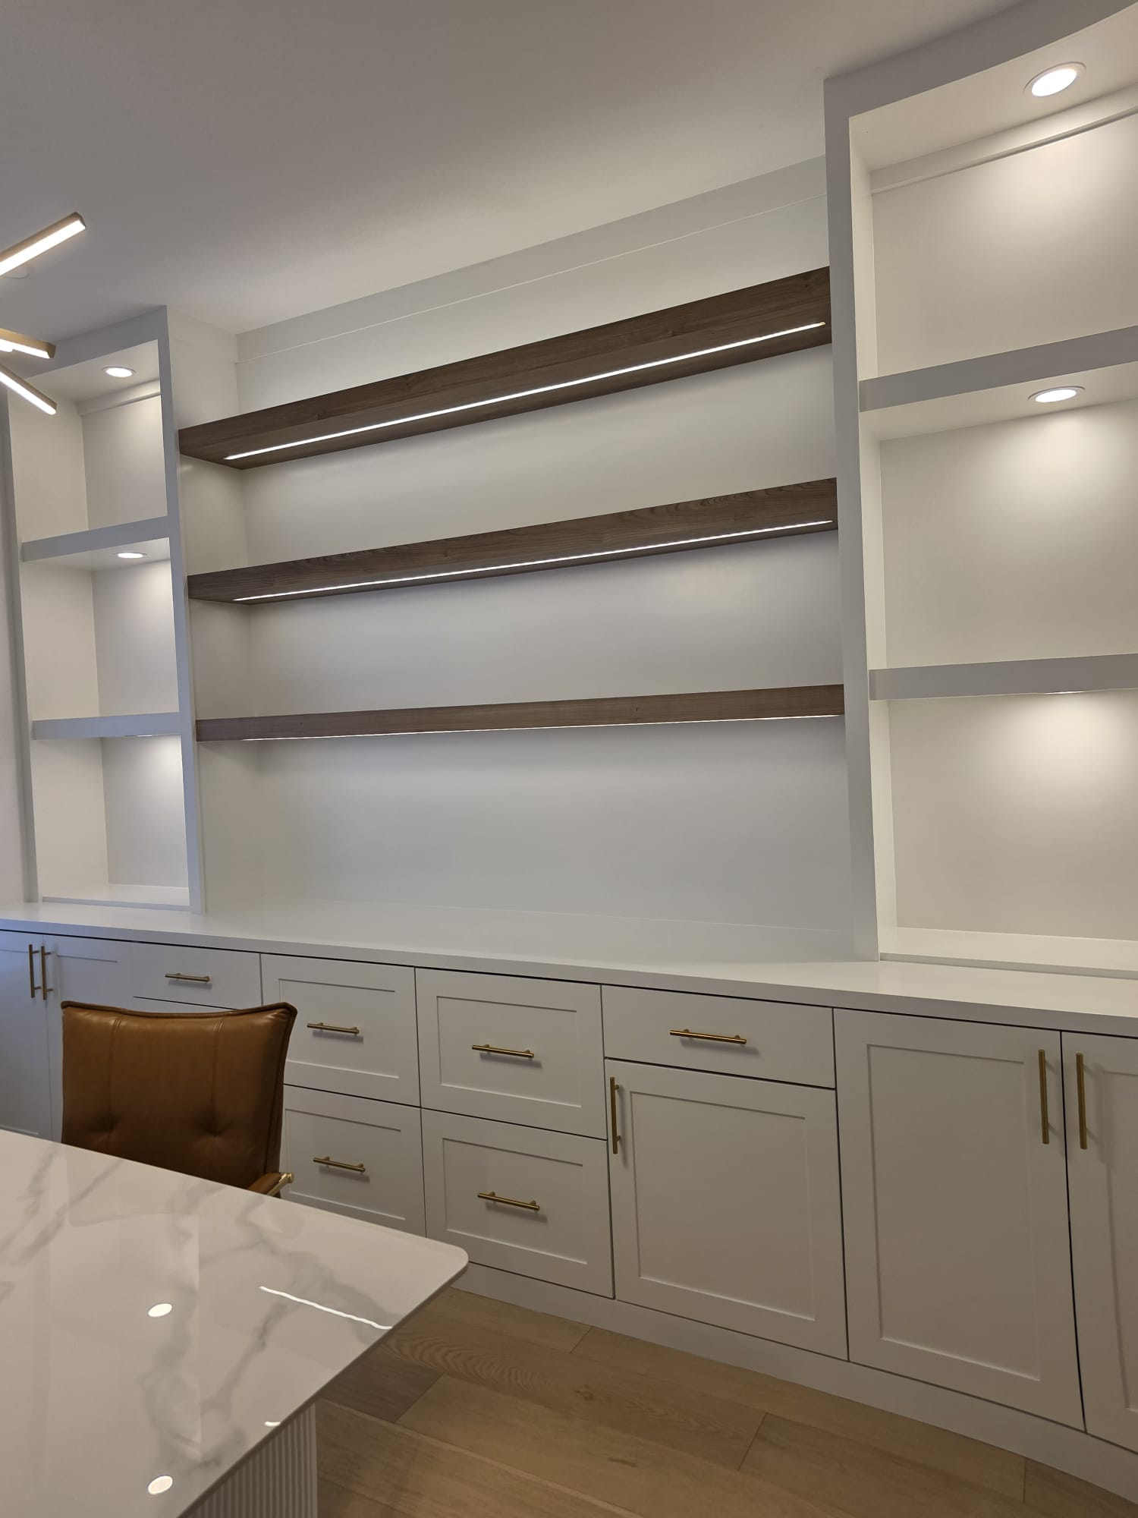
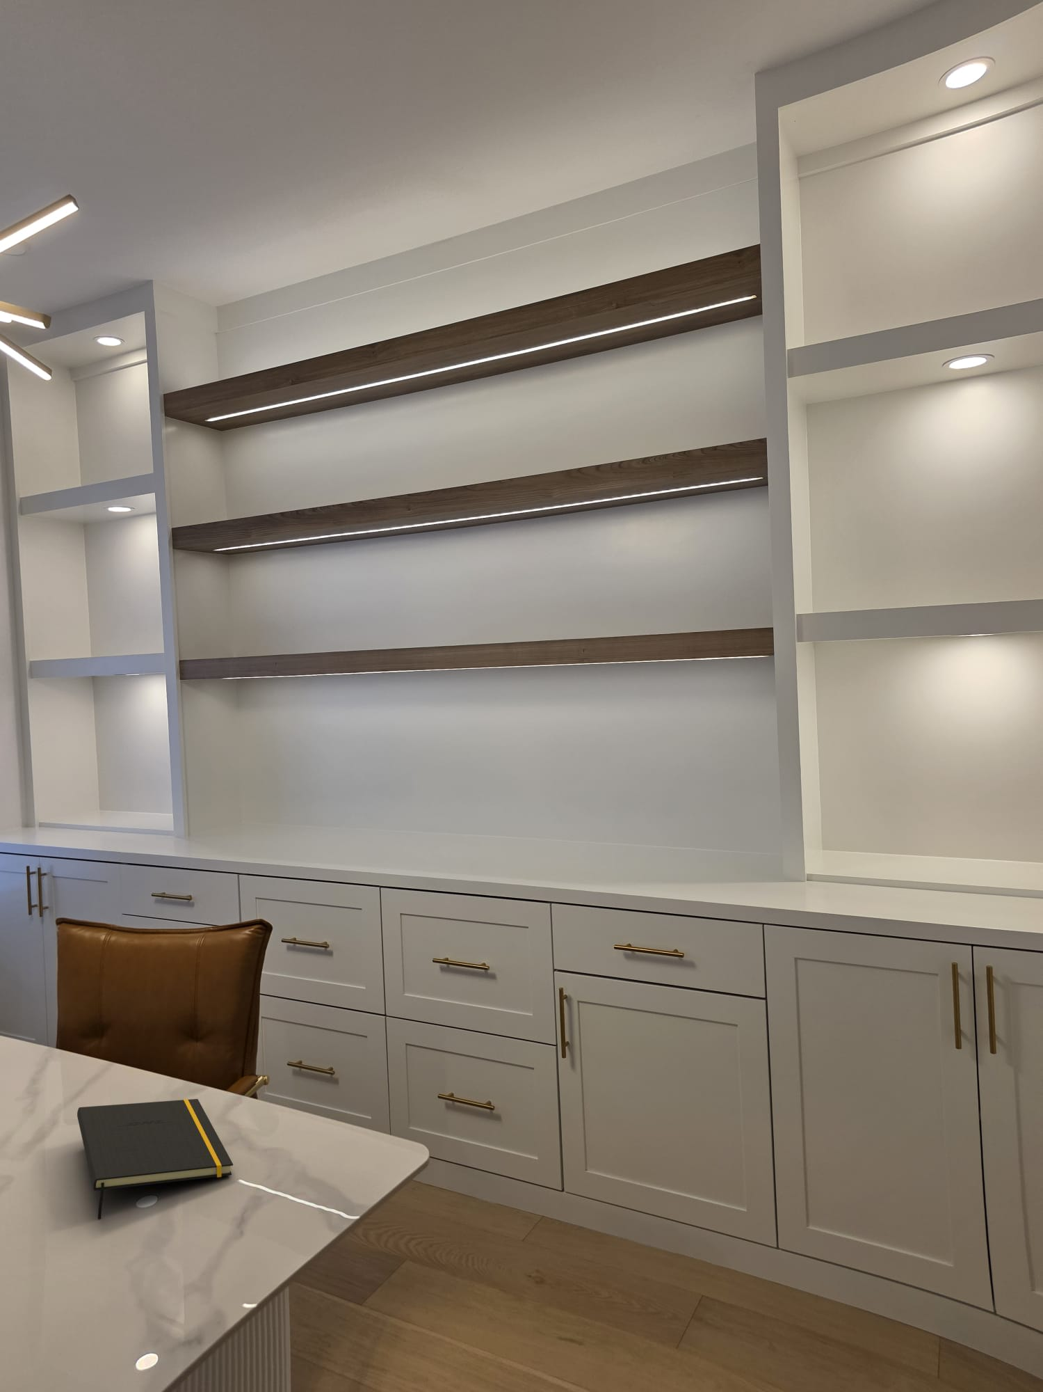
+ notepad (151, 1139)
